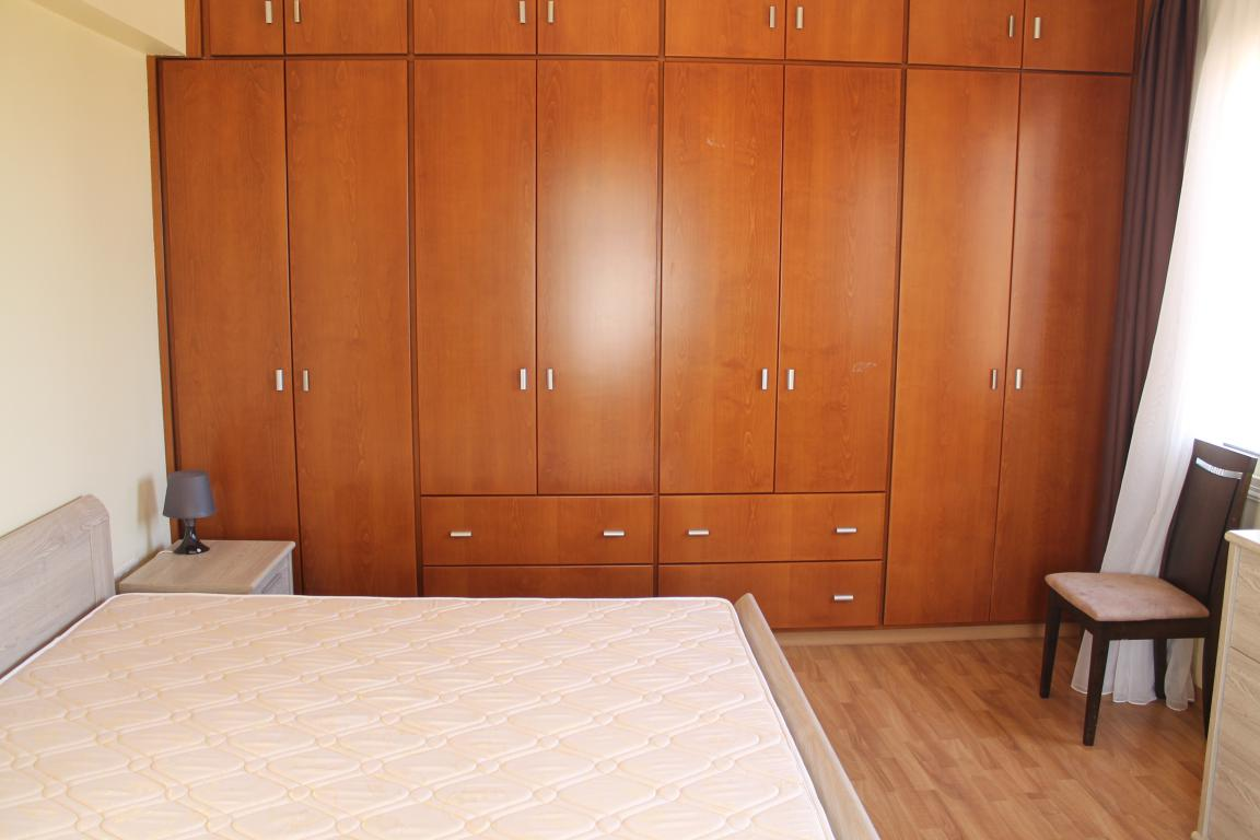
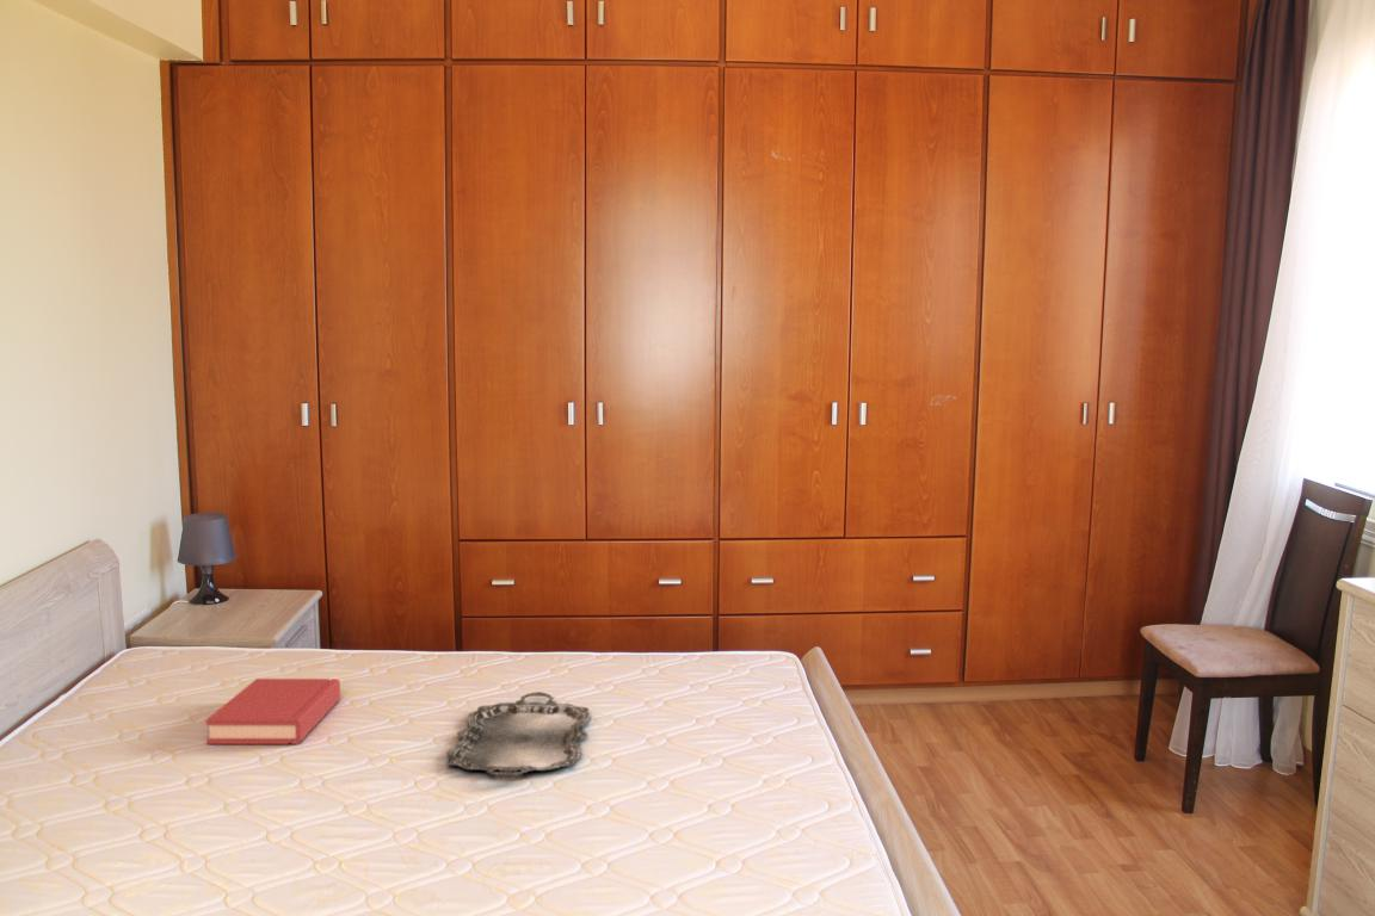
+ hardback book (277, 708)
+ serving tray (522, 734)
